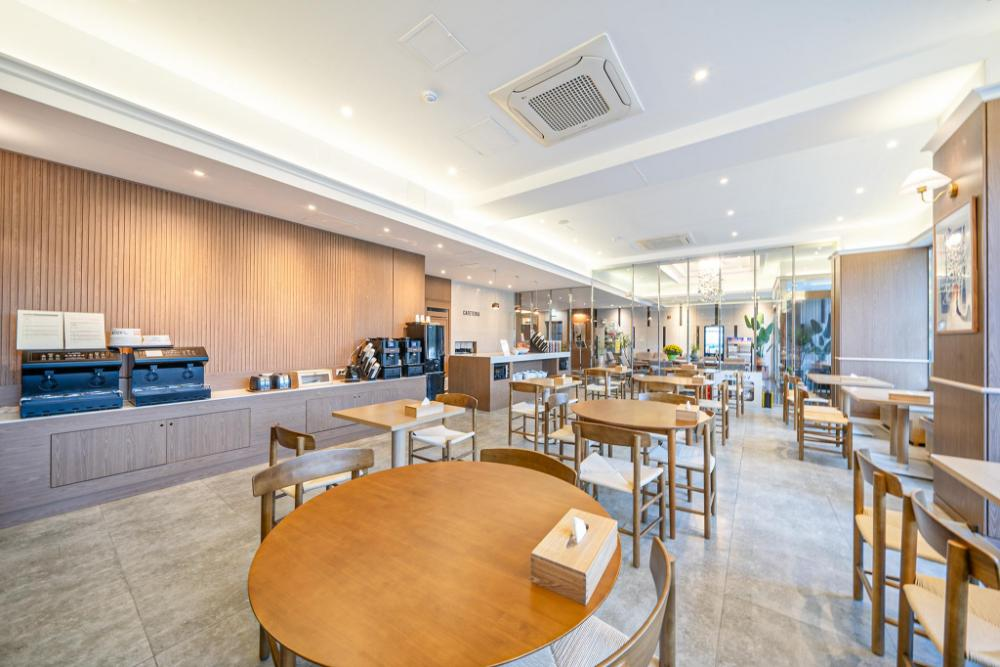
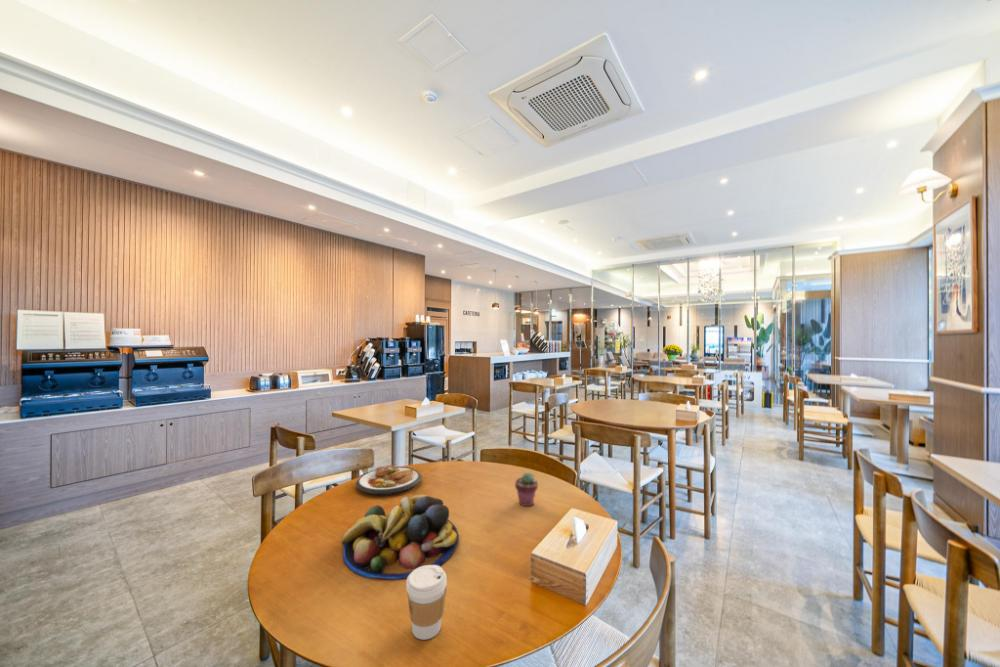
+ coffee cup (426, 600)
+ plate (389, 477)
+ fruit bowl (402, 523)
+ potted succulent (526, 487)
